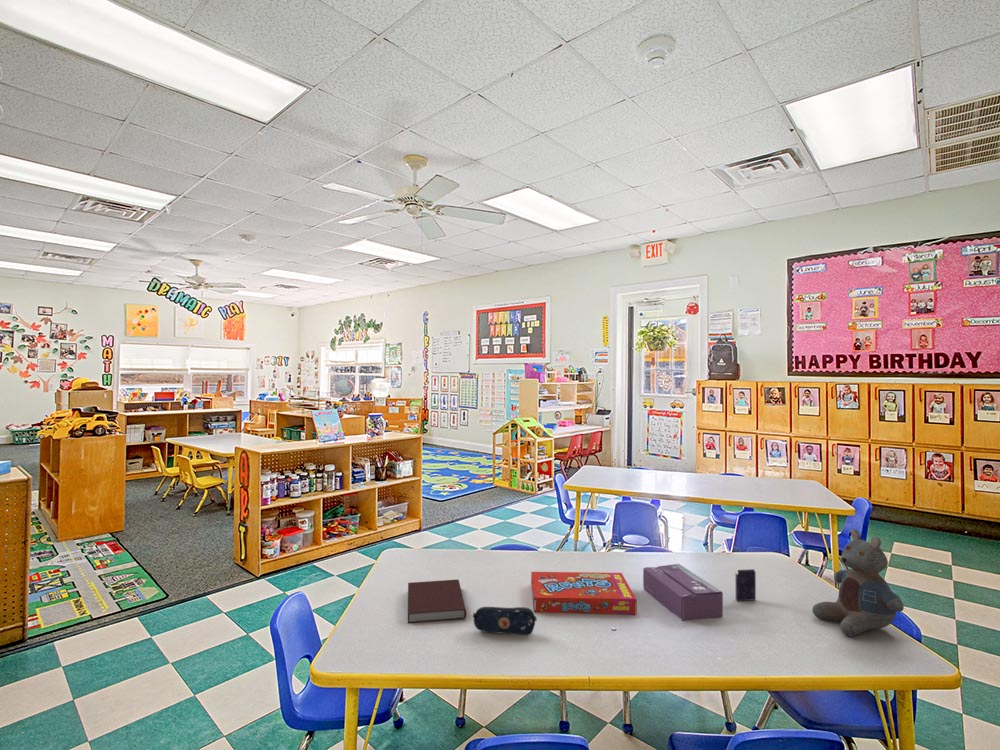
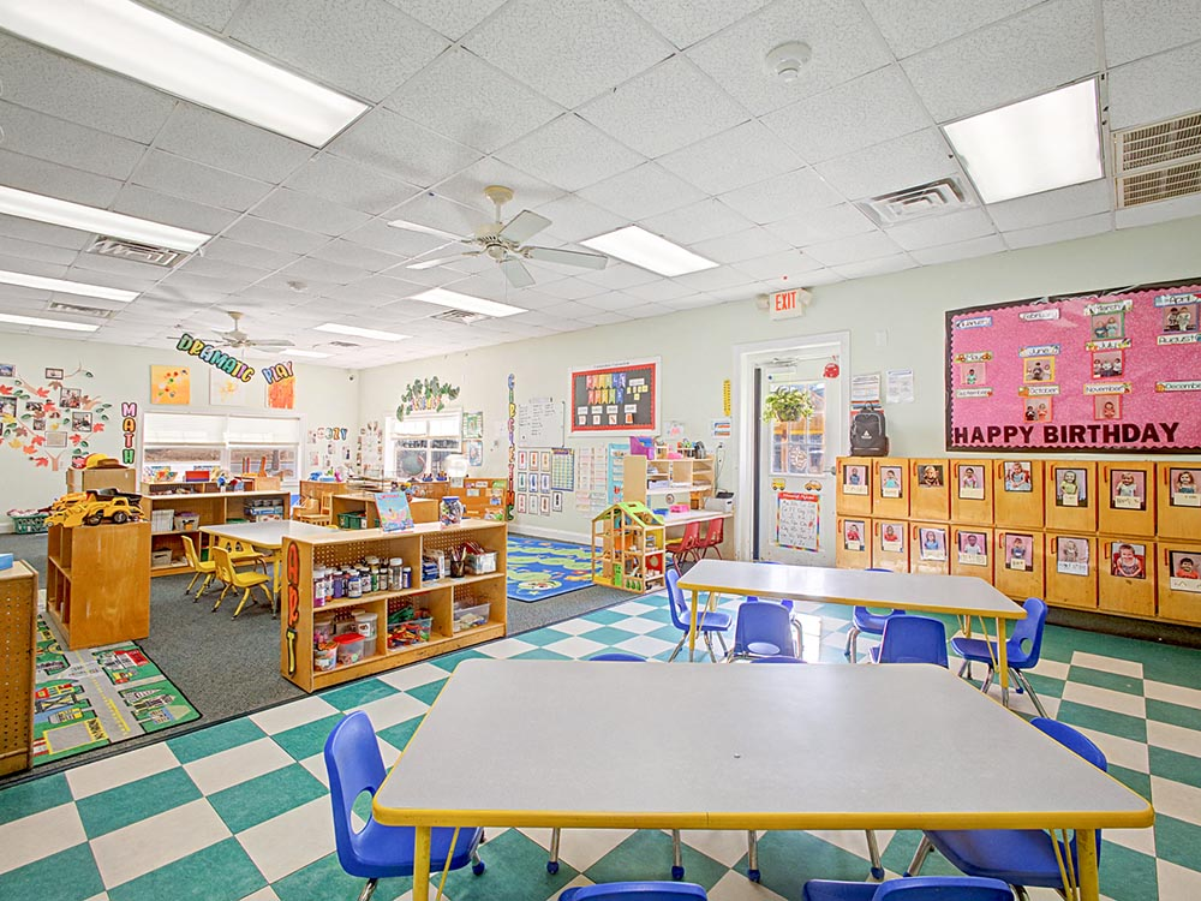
- notebook (435, 599)
- tissue box (680, 589)
- pencil case (504, 620)
- stuffed animal (854, 579)
- crayon box (745, 584)
- snack box (580, 591)
